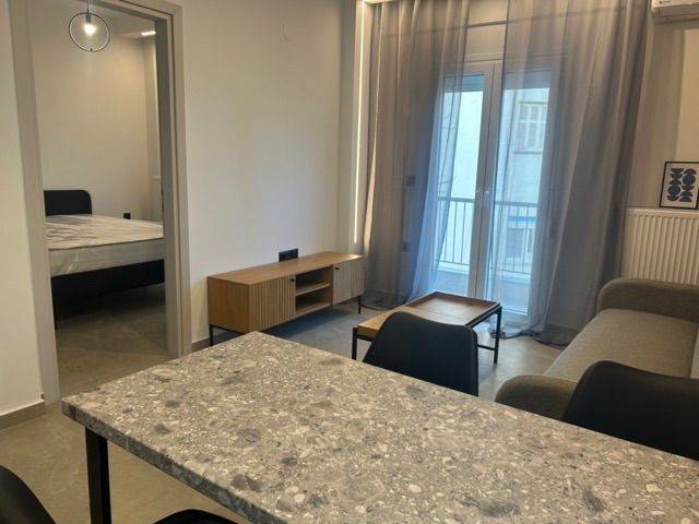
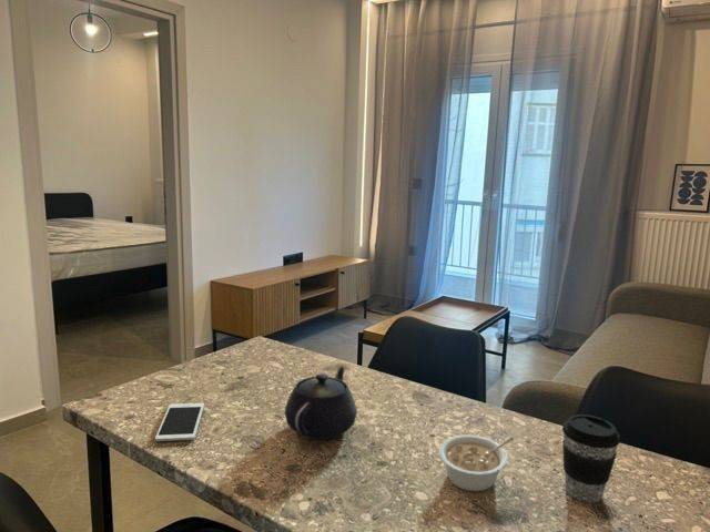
+ legume (473, 461)
+ teapot (323, 400)
+ cell phone (181, 420)
+ coffee cup (587, 459)
